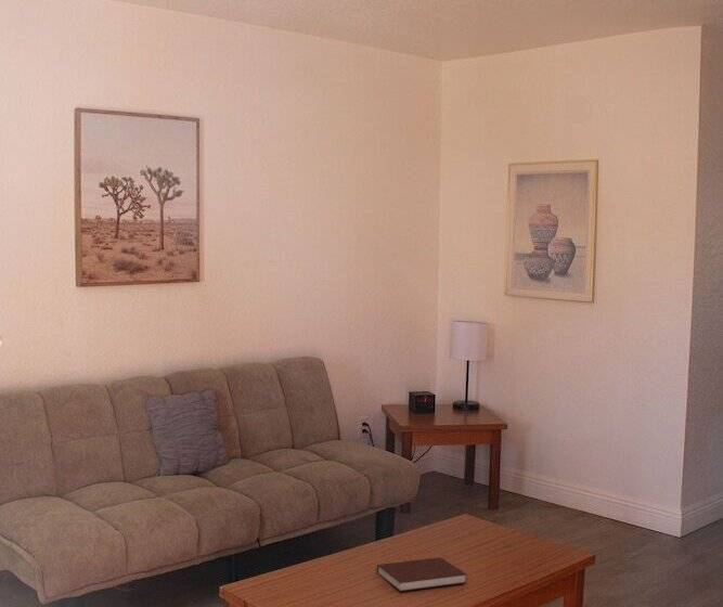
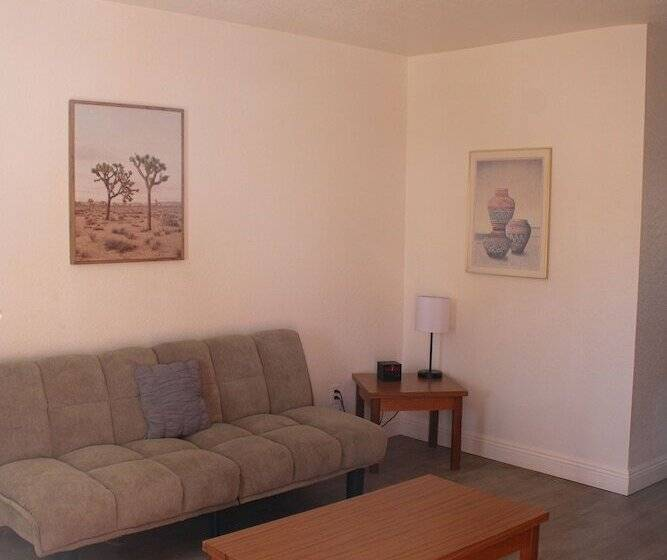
- notebook (421, 573)
